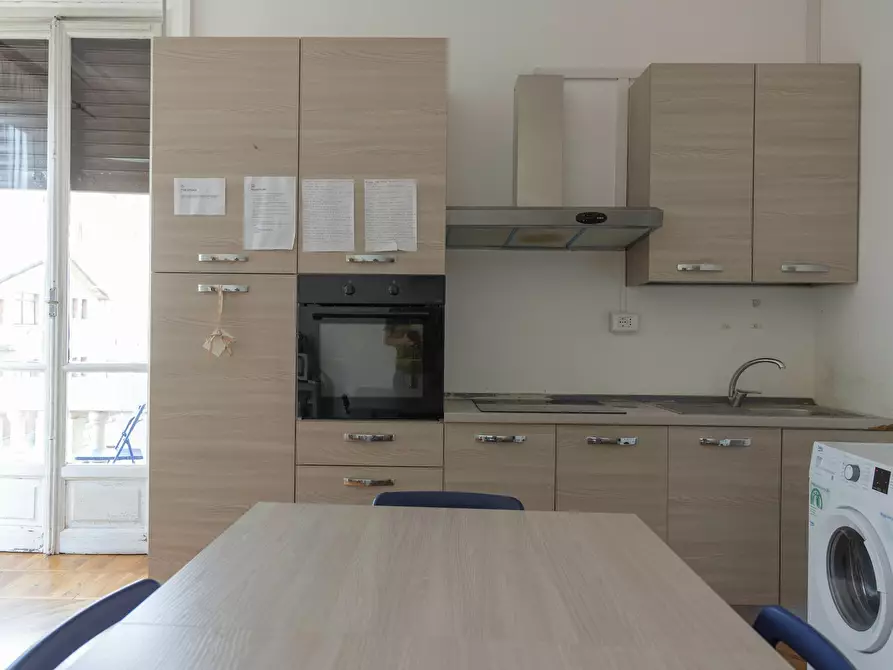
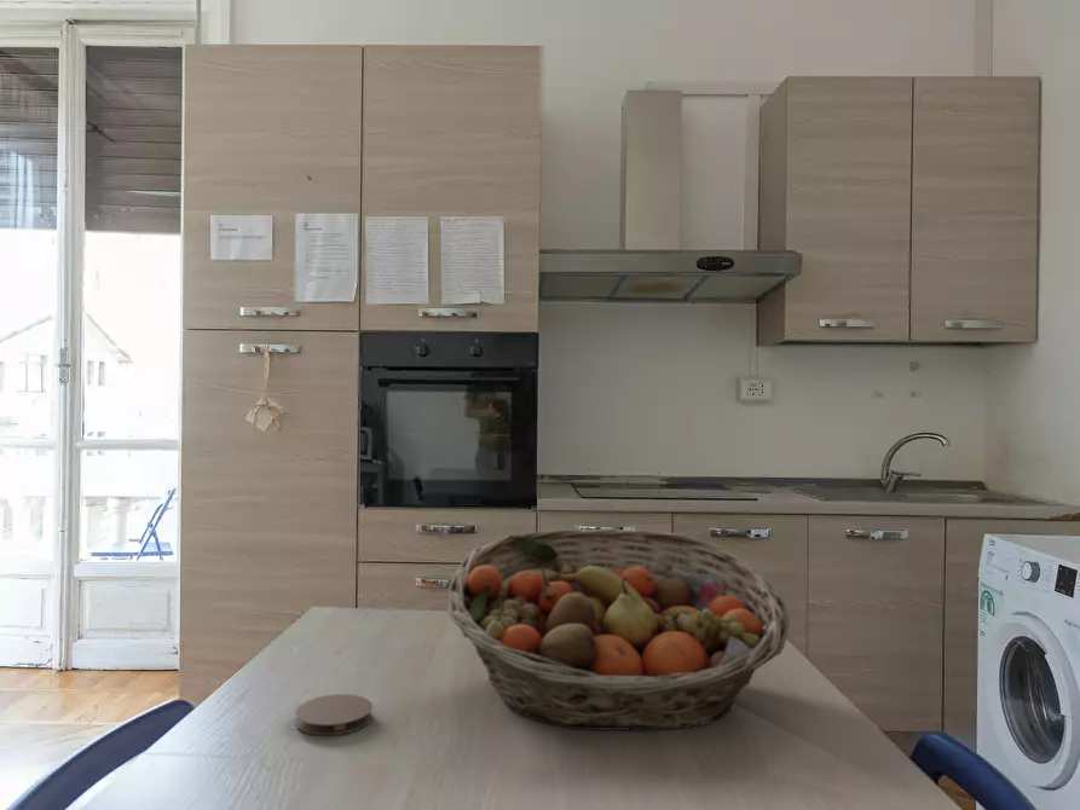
+ coaster (334, 713)
+ fruit basket (613, 618)
